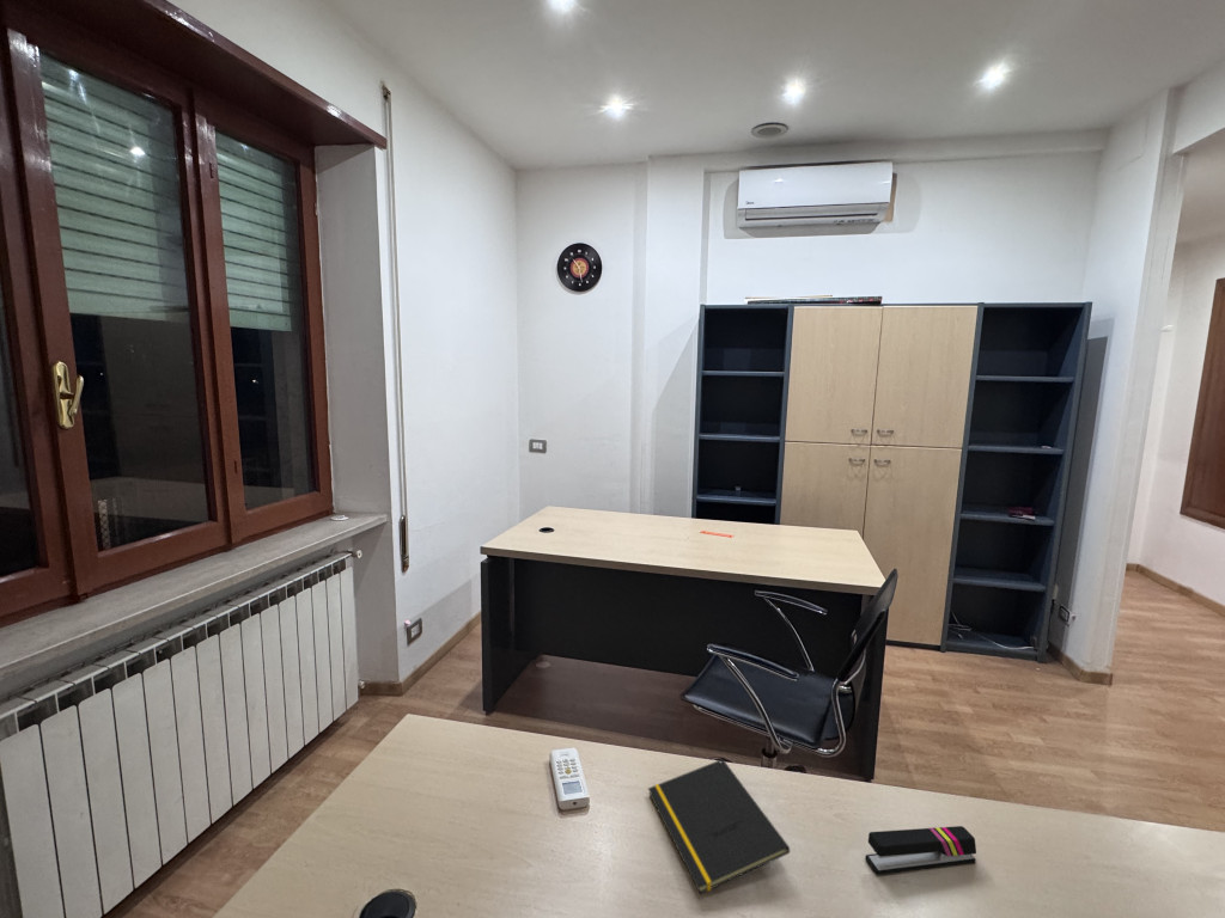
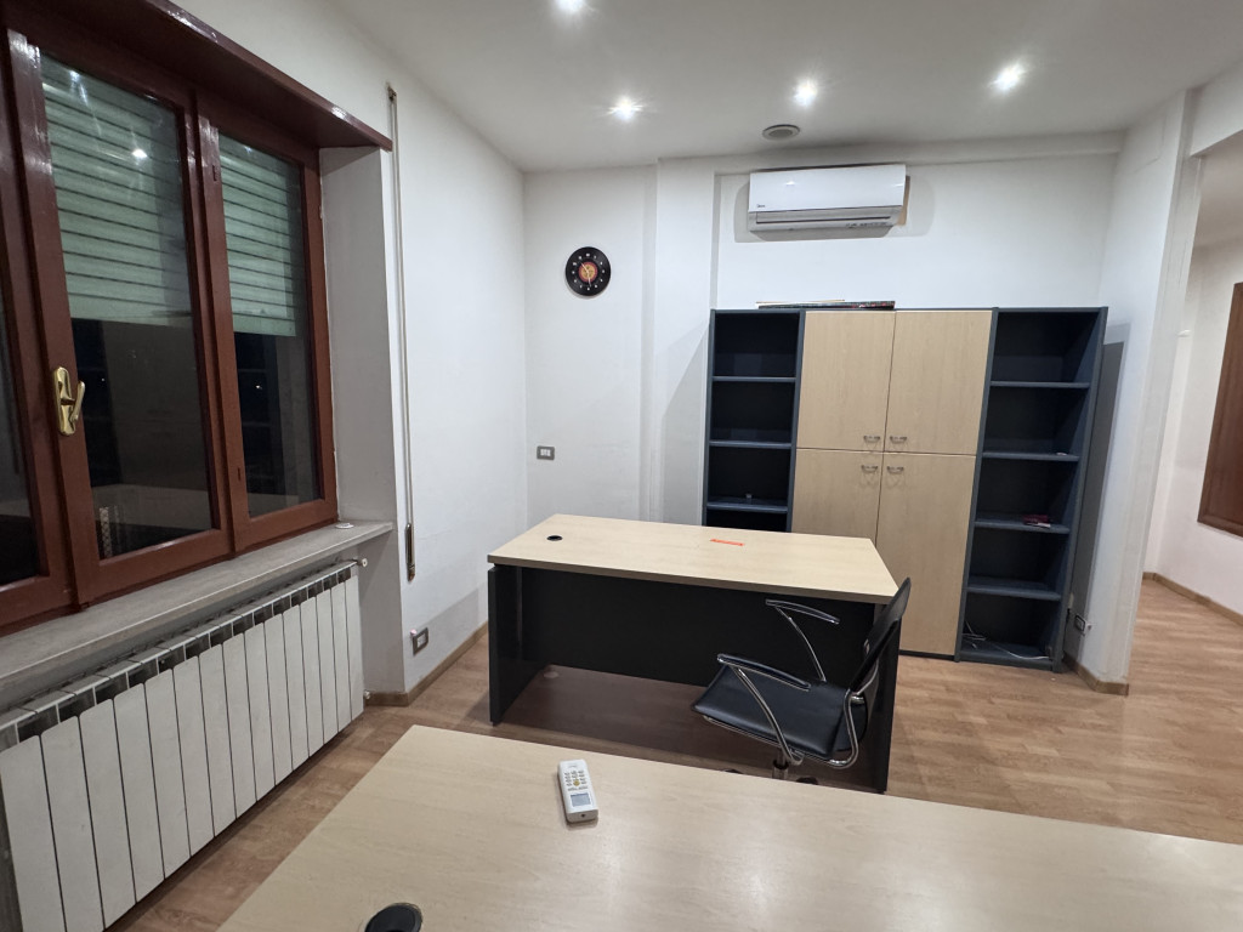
- stapler (921, 846)
- notepad (713, 818)
